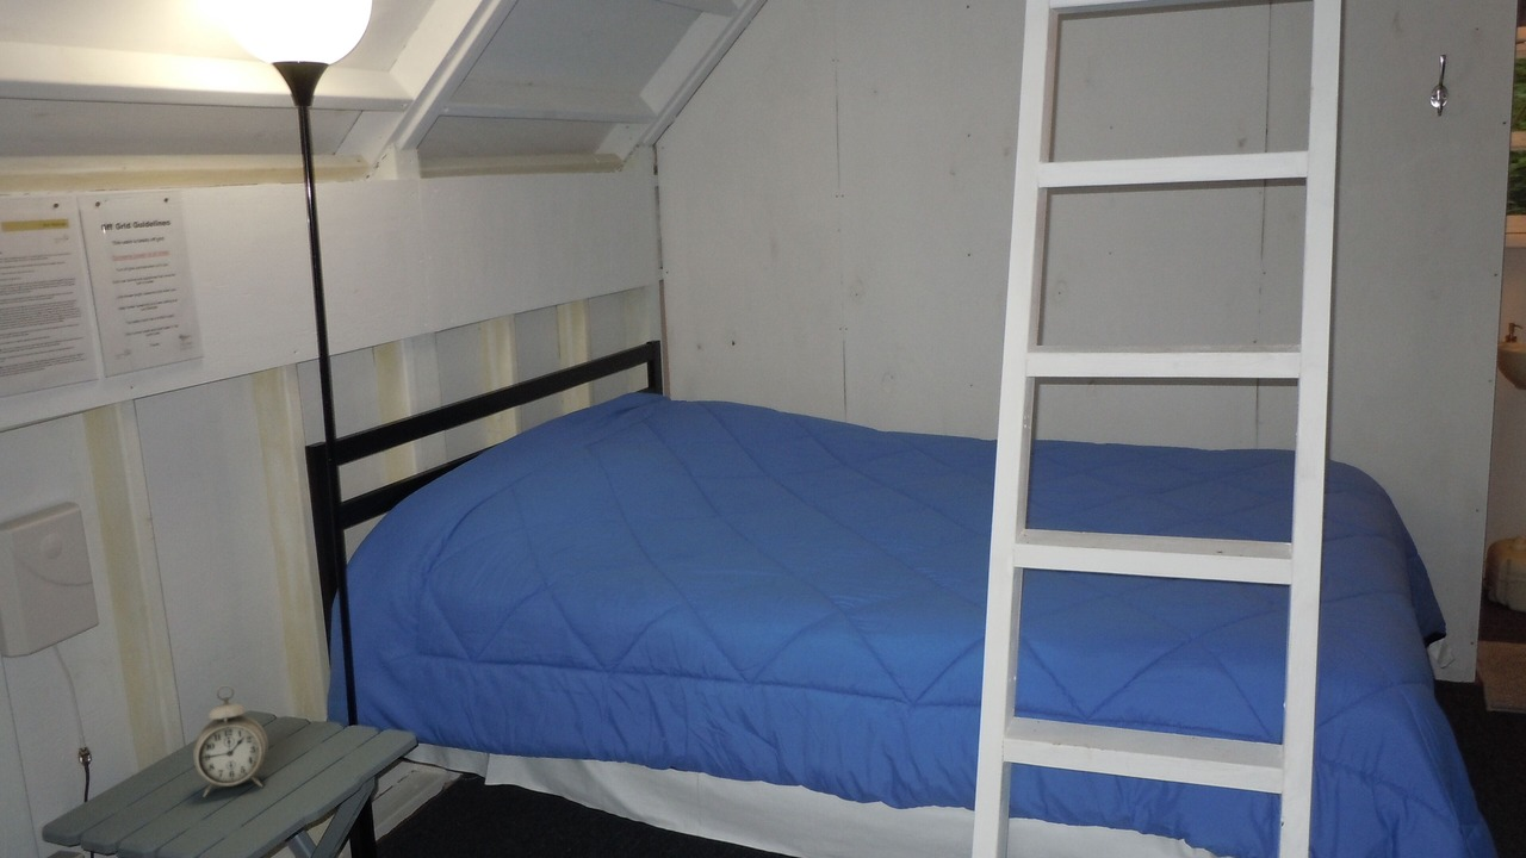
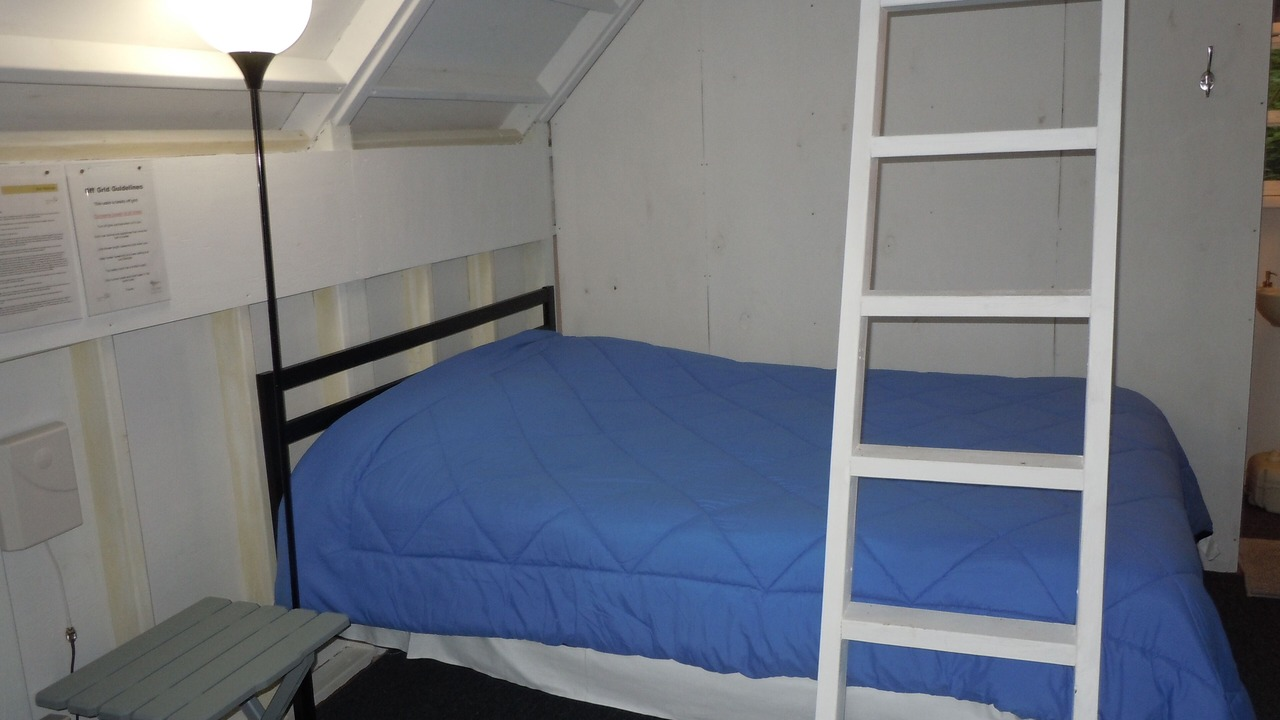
- alarm clock (229, 738)
